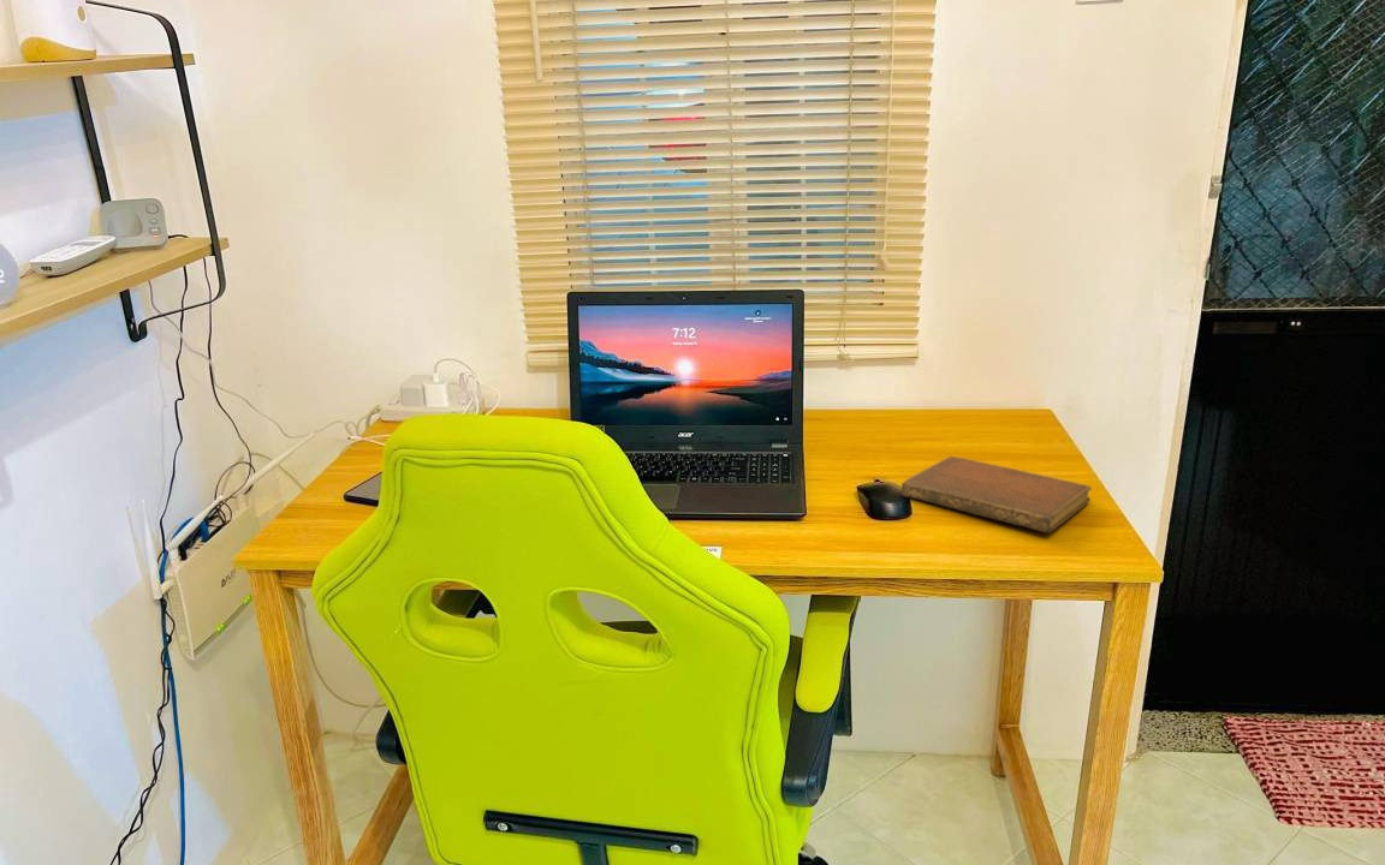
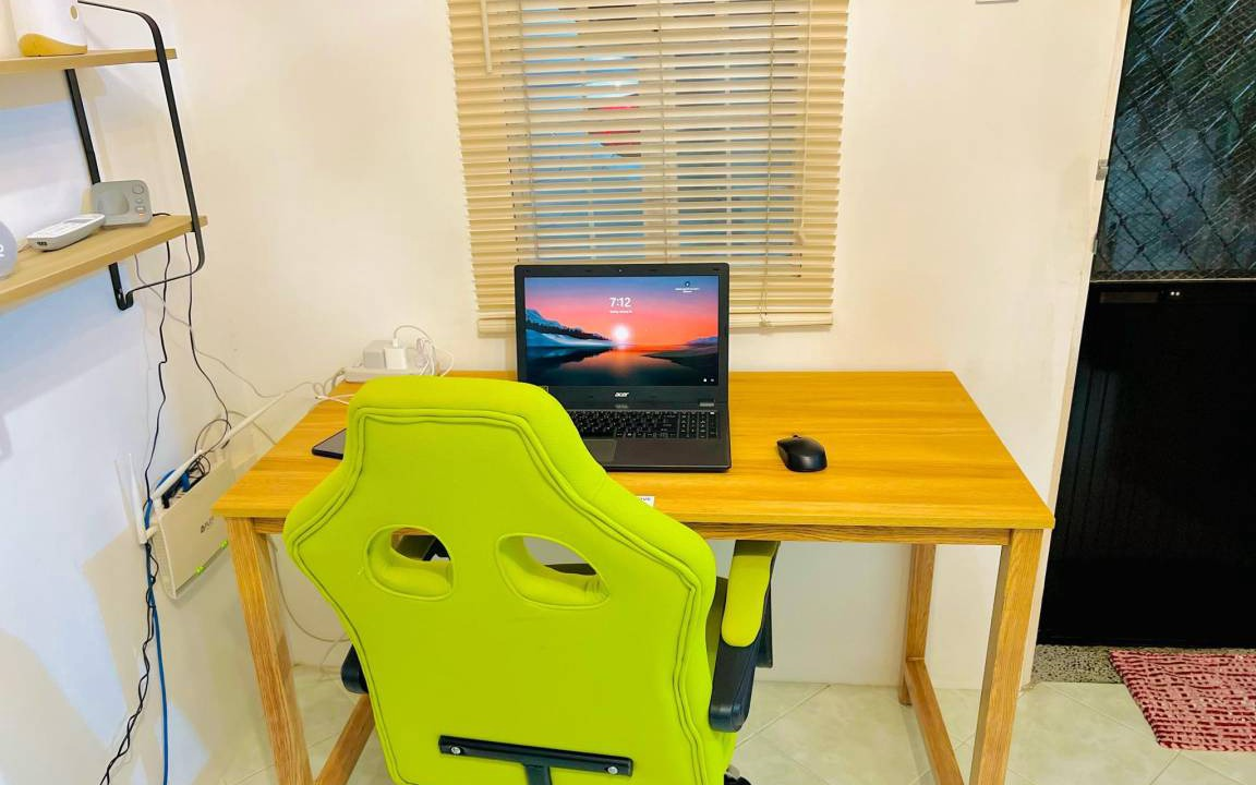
- notebook (995, 490)
